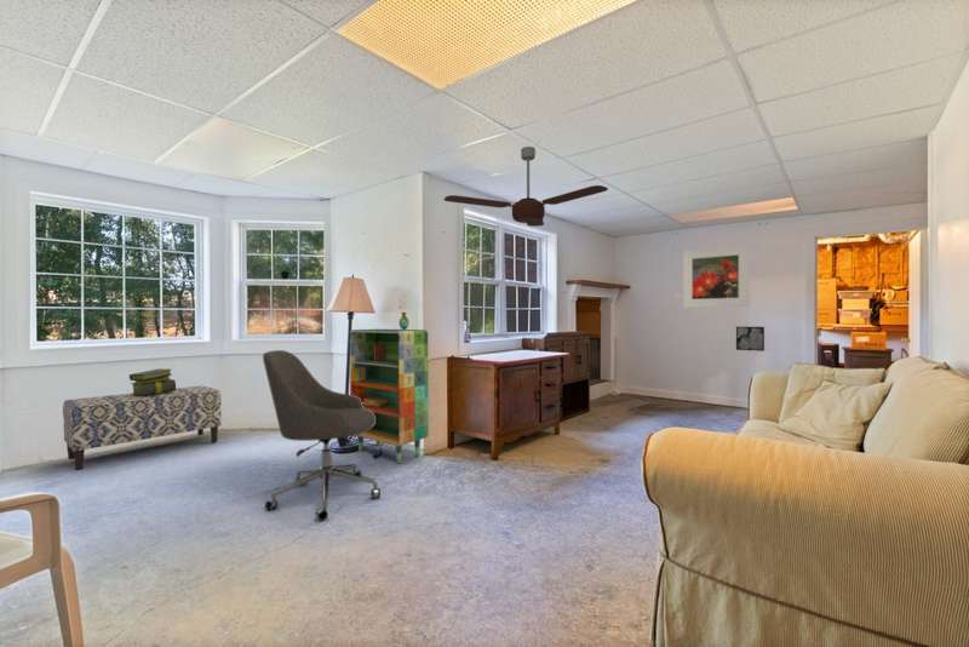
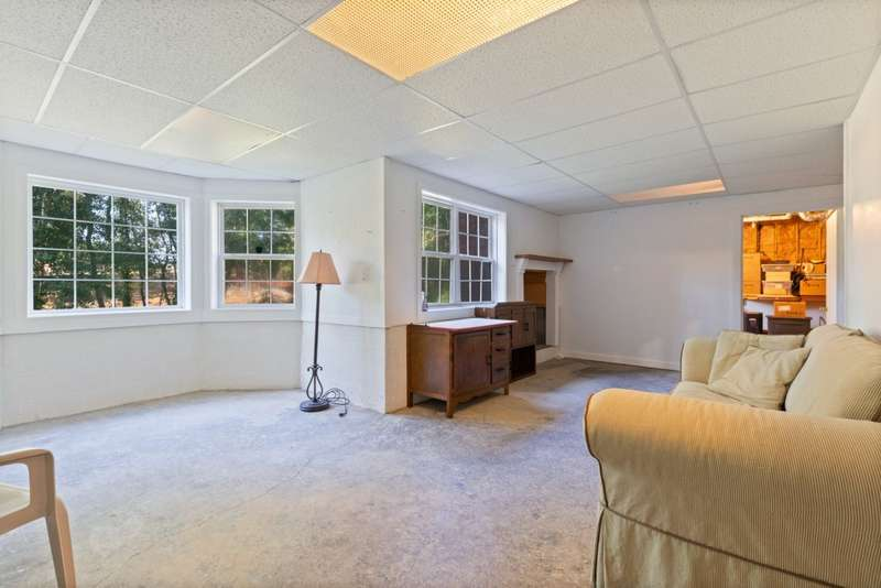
- chair (325, 424)
- ceiling fan (527, 188)
- stack of books (153, 382)
- bench (147, 422)
- wall art (750, 338)
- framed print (715, 277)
- shelving unit (383, 382)
